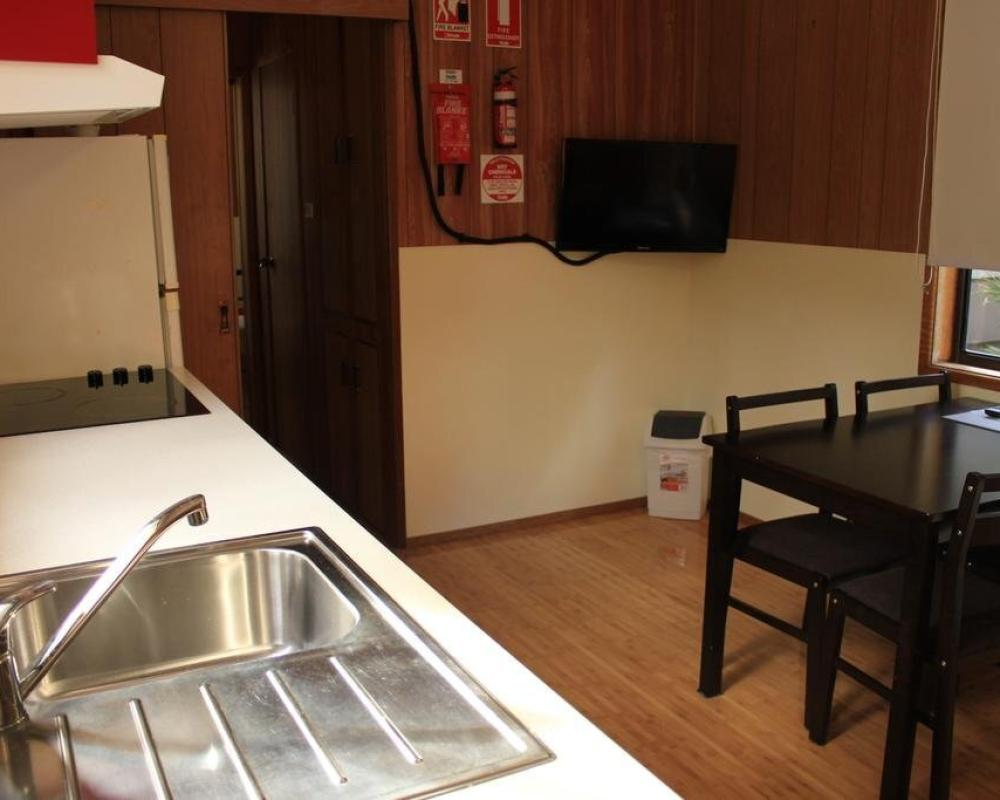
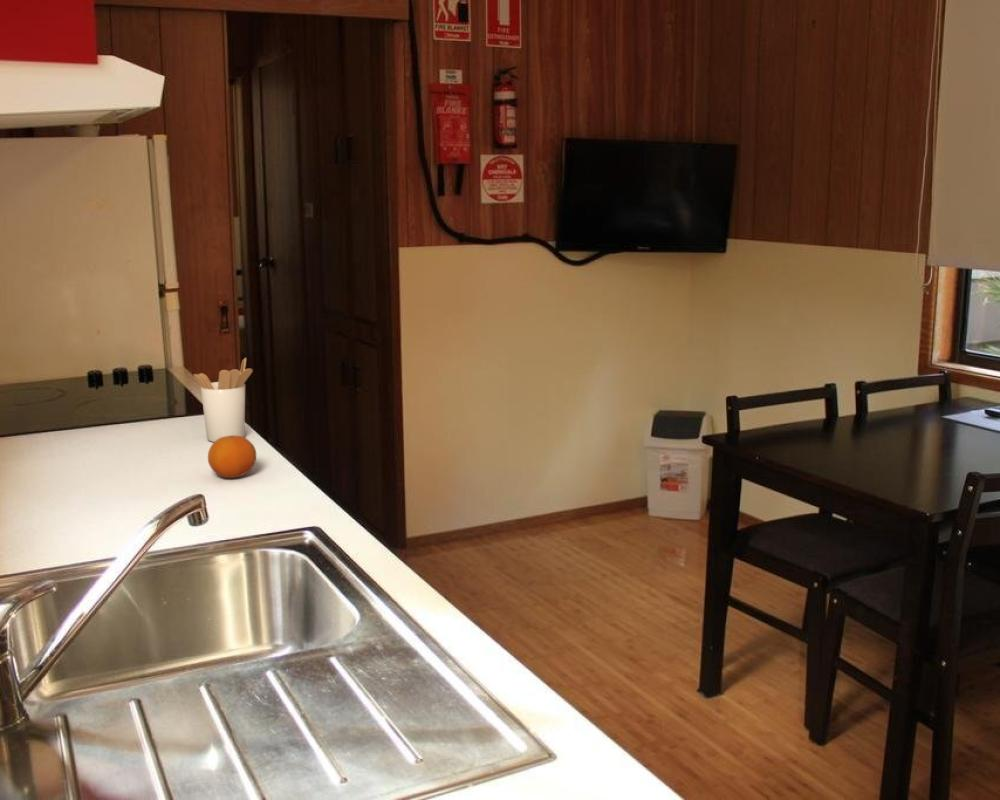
+ fruit (232, 456)
+ utensil holder (228, 400)
